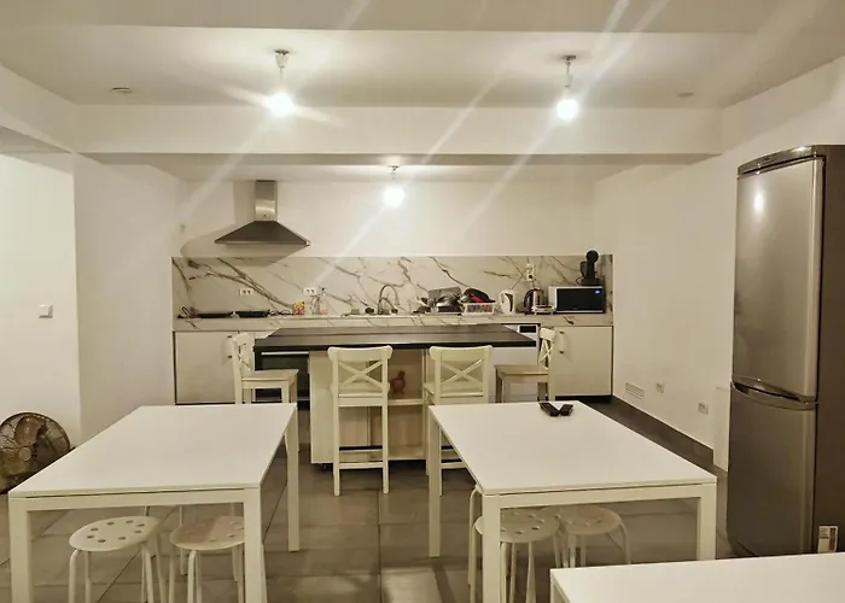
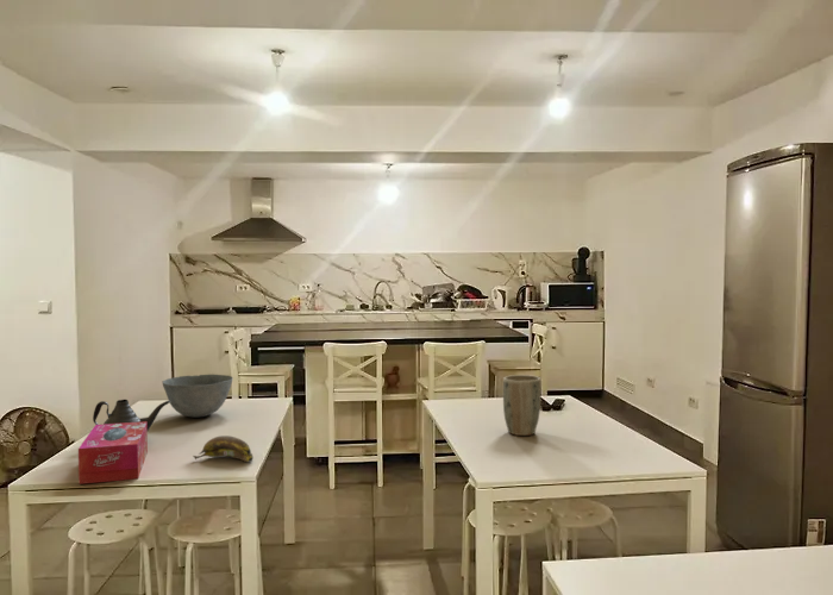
+ teapot (132, 420)
+ plant pot (521, 405)
+ tissue box (115, 450)
+ banana (224, 447)
+ bowl (198, 397)
